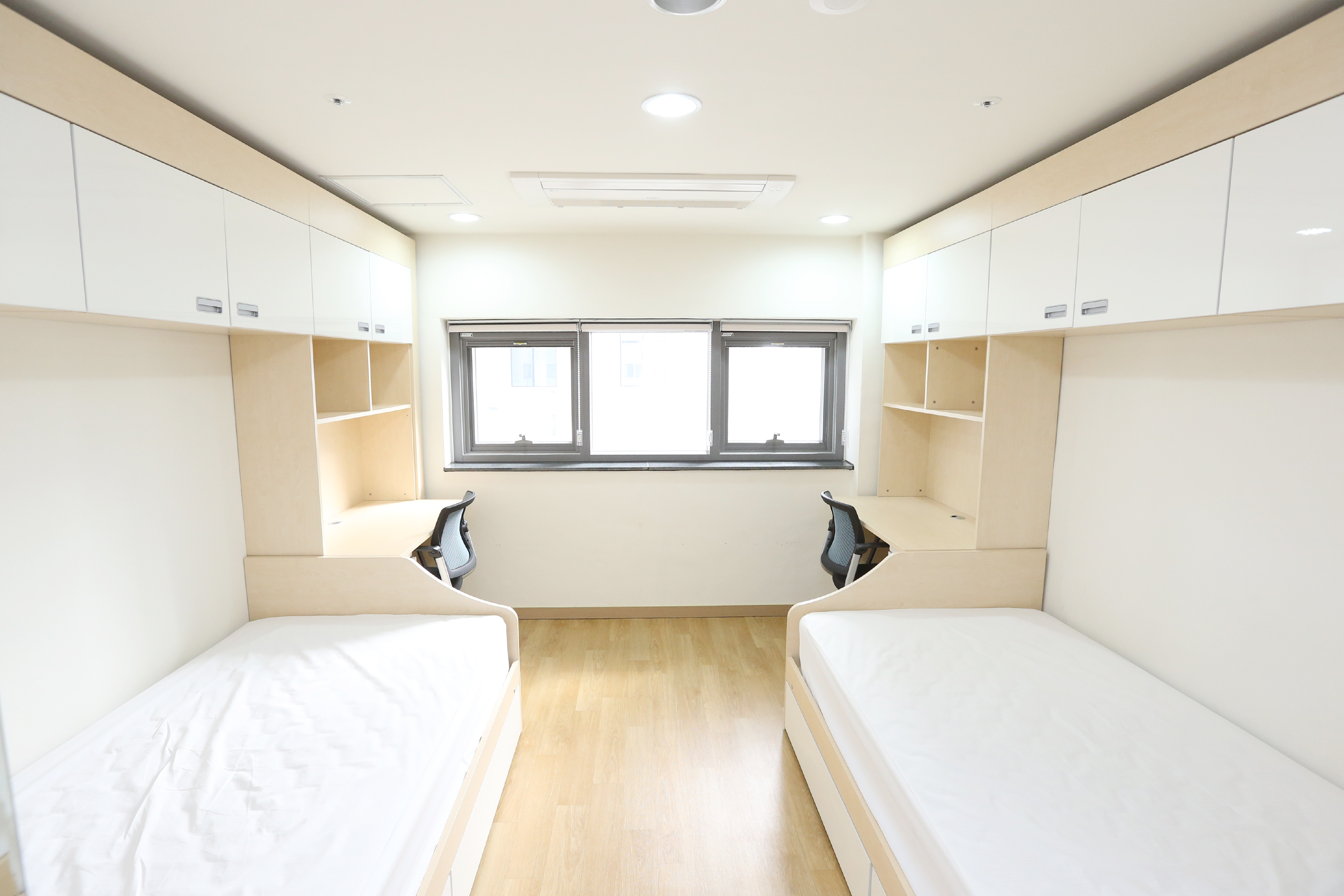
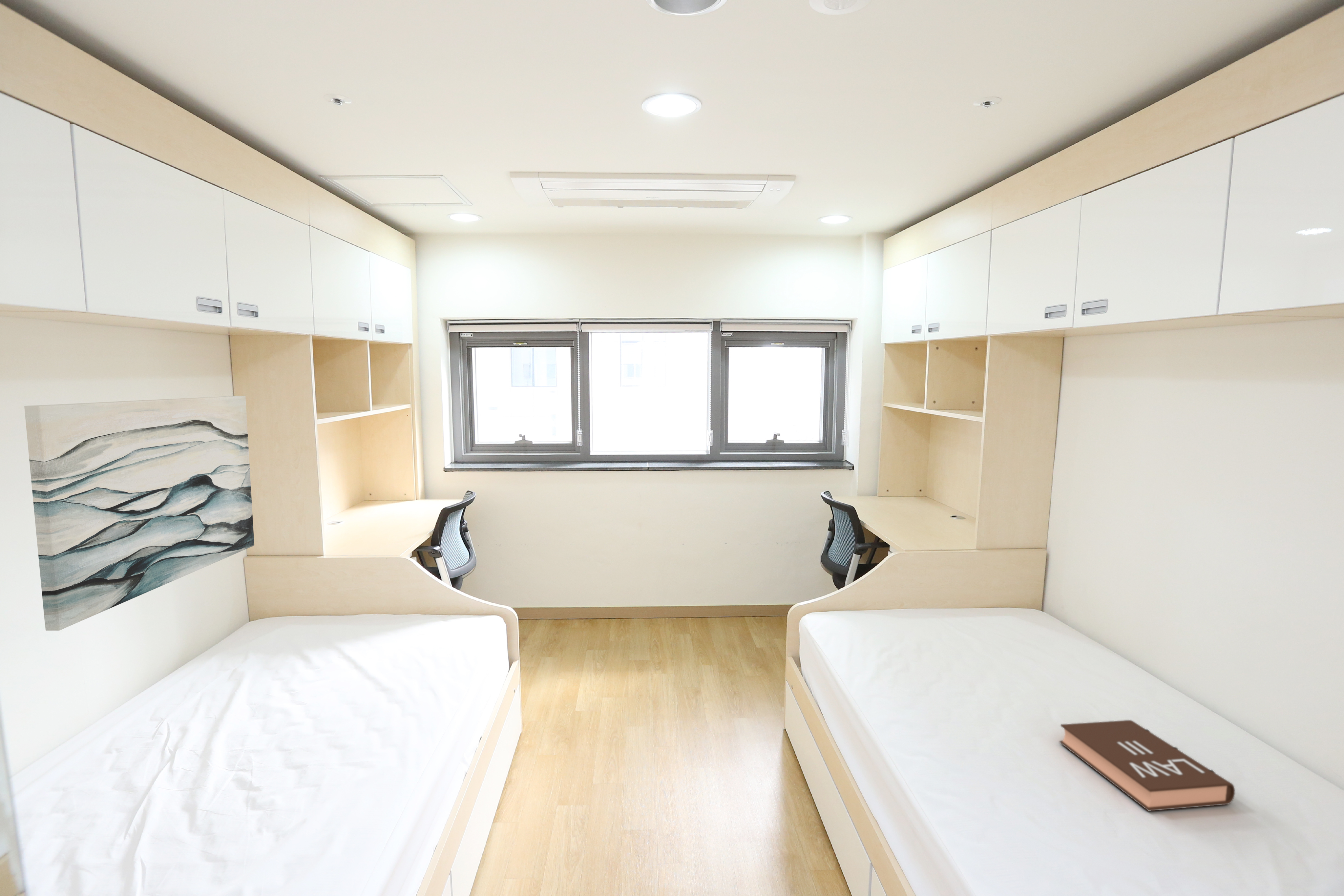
+ wall art (164, 491)
+ book (1141, 761)
